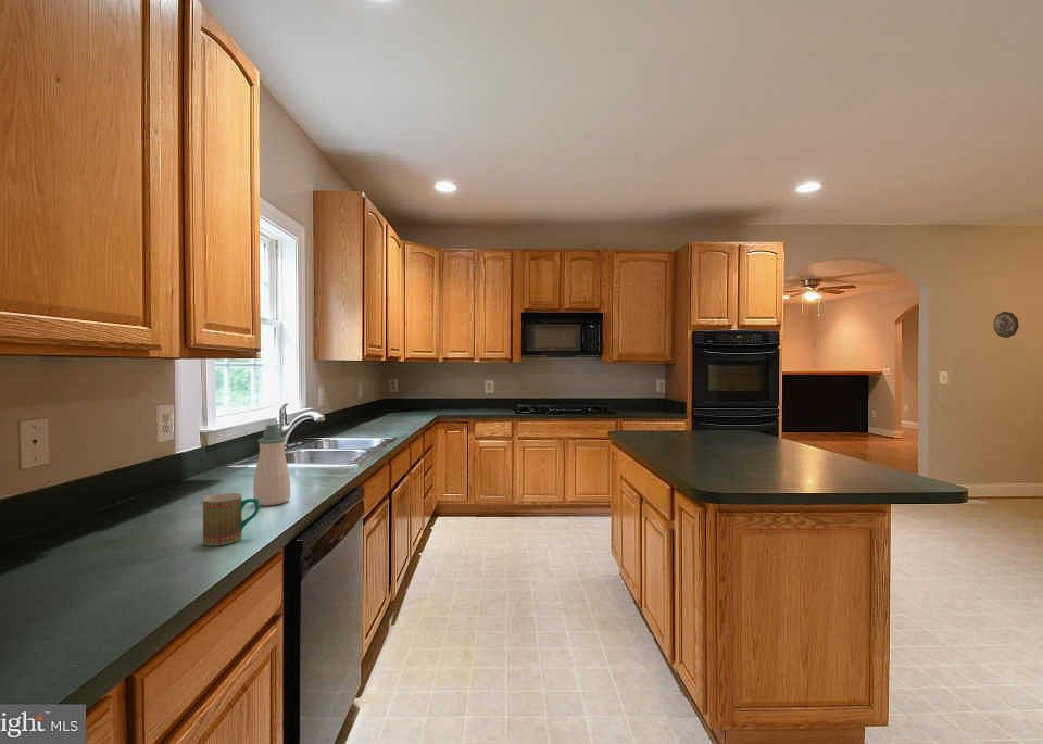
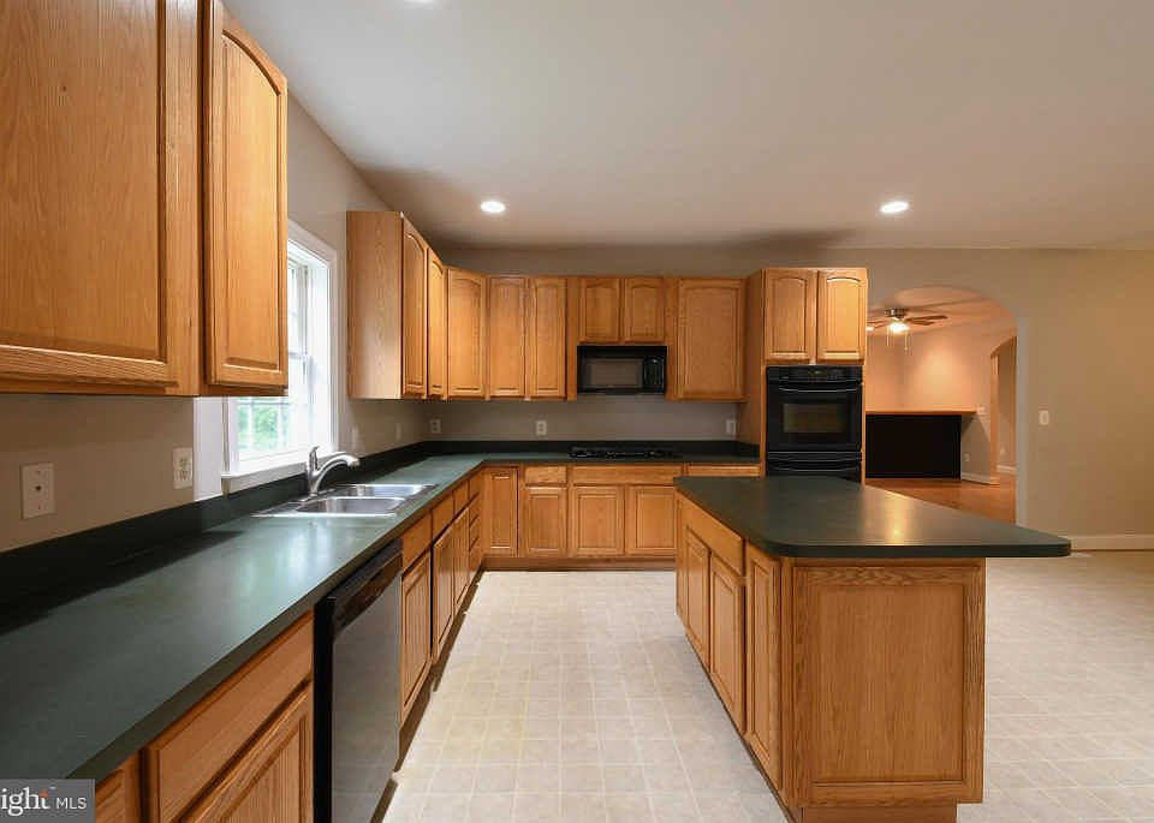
- soap bottle (272, 463)
- decorative plate (1004, 325)
- mug (231, 517)
